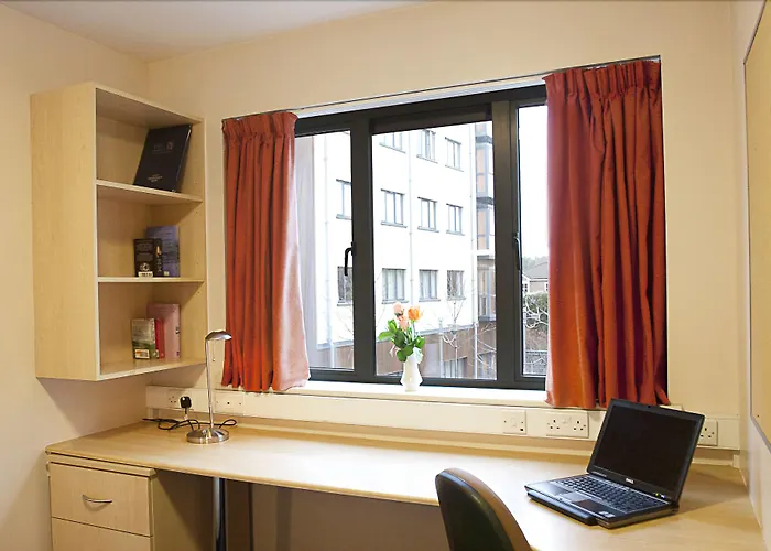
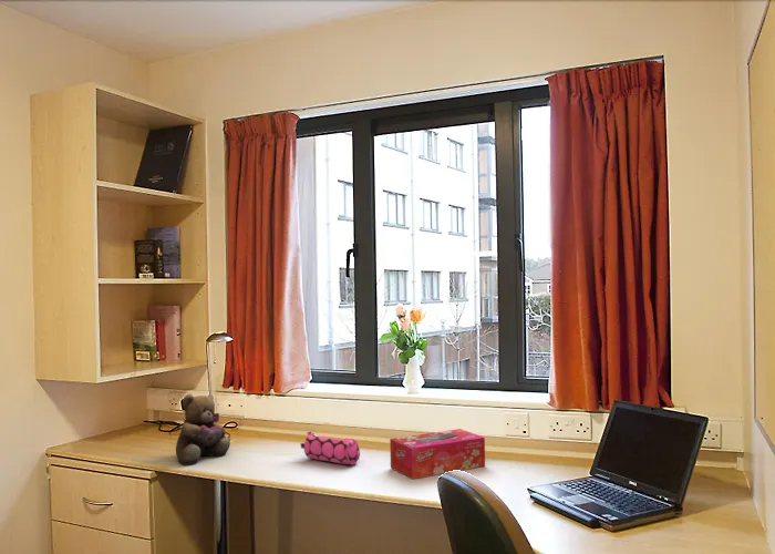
+ pencil case (331, 448)
+ teddy bear (196, 424)
+ tissue box (437, 452)
